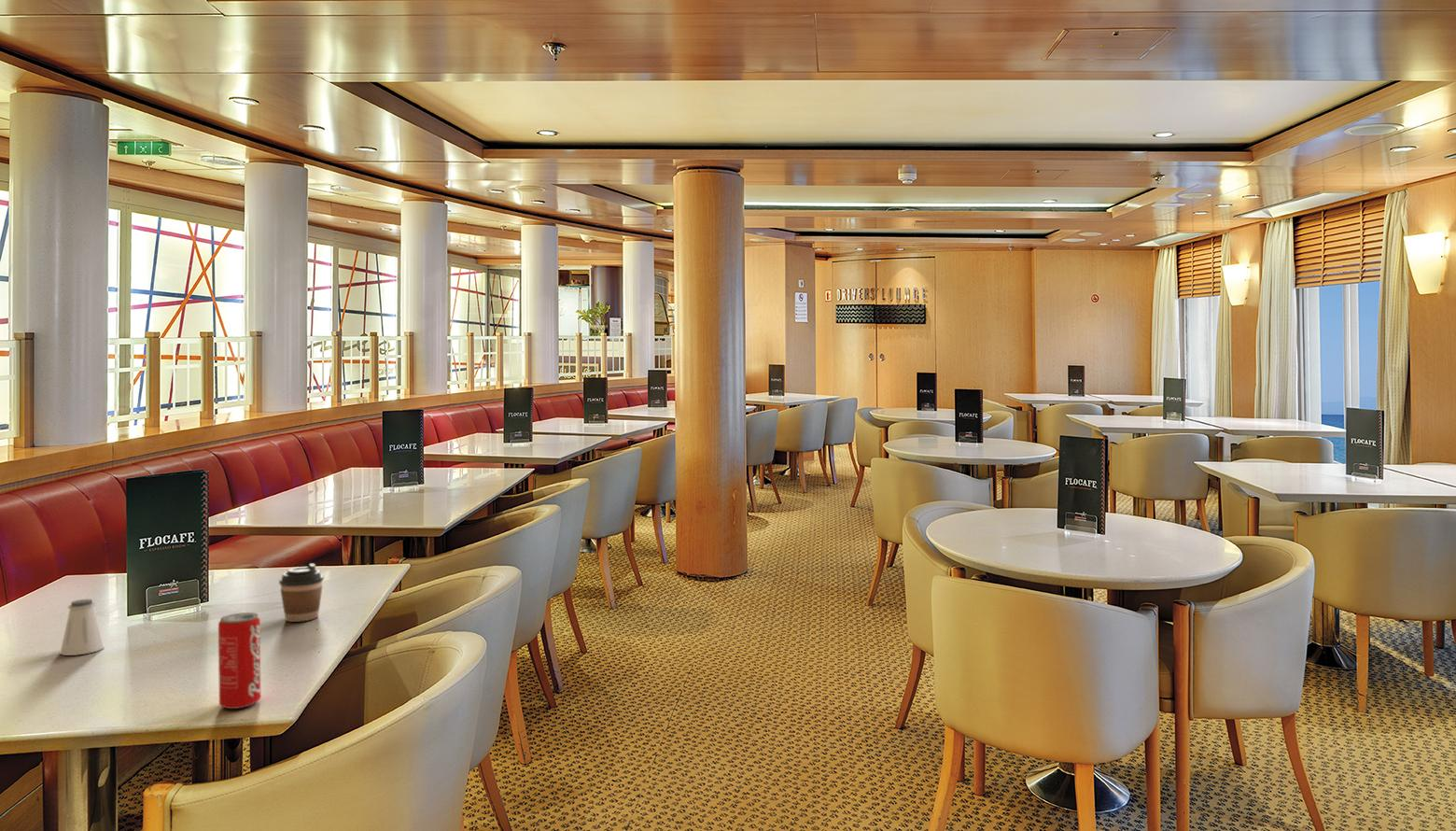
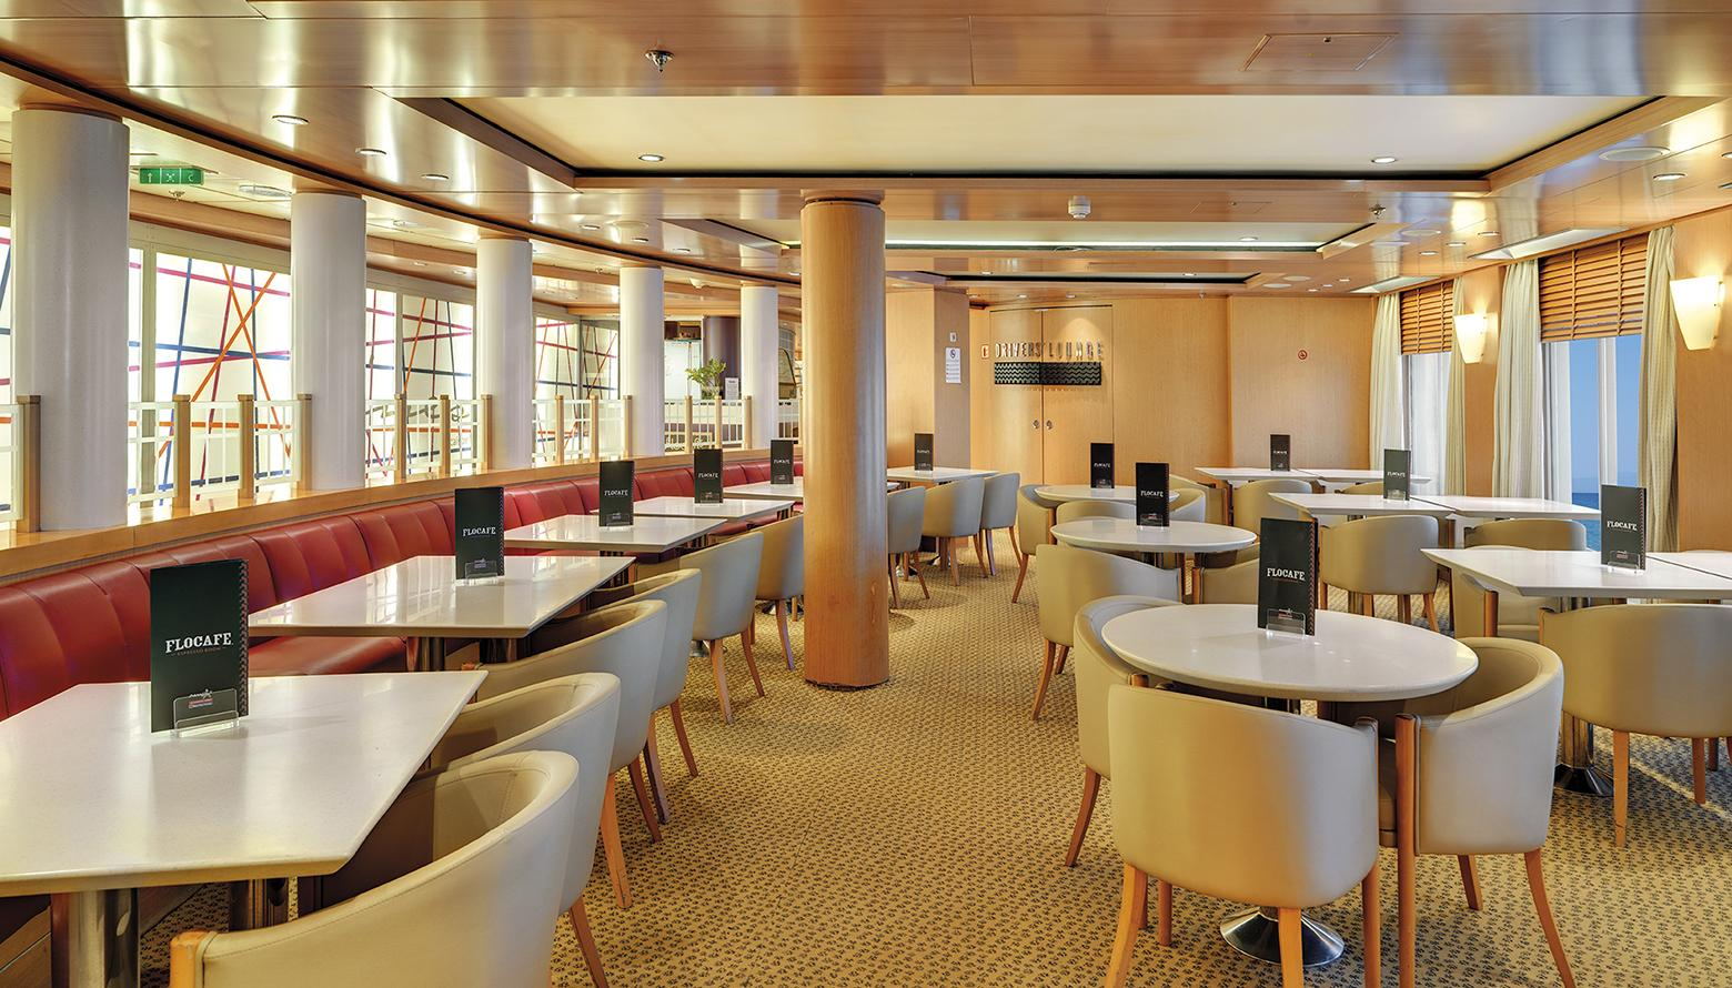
- coffee cup (301, 591)
- beverage can (239, 660)
- saltshaker (82, 625)
